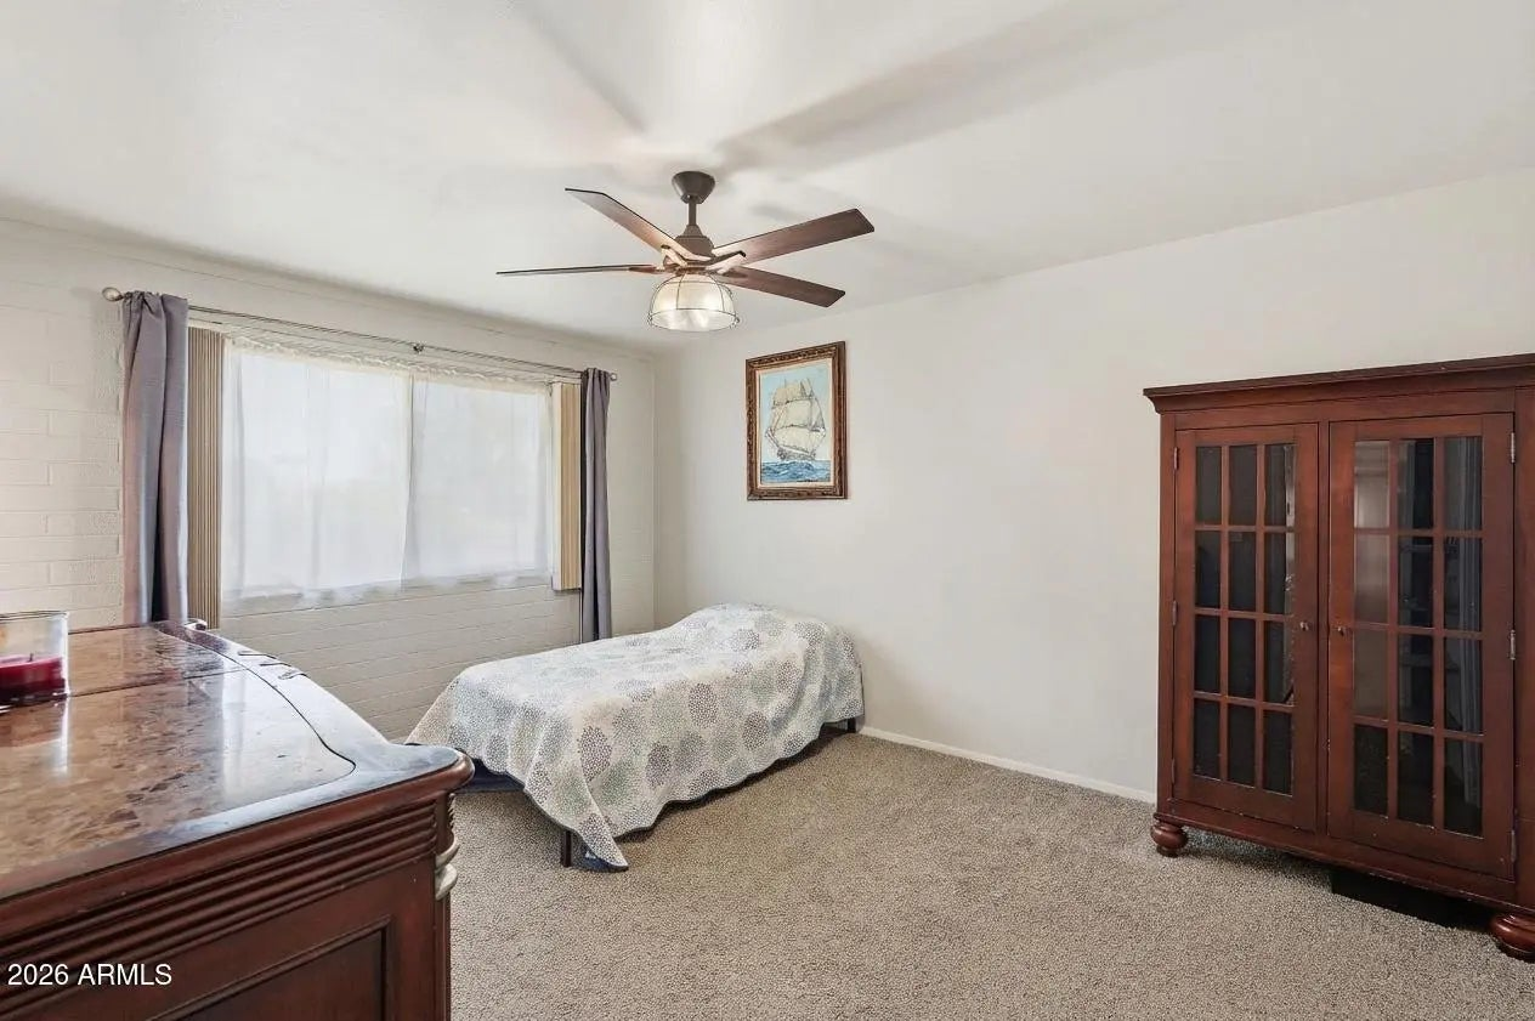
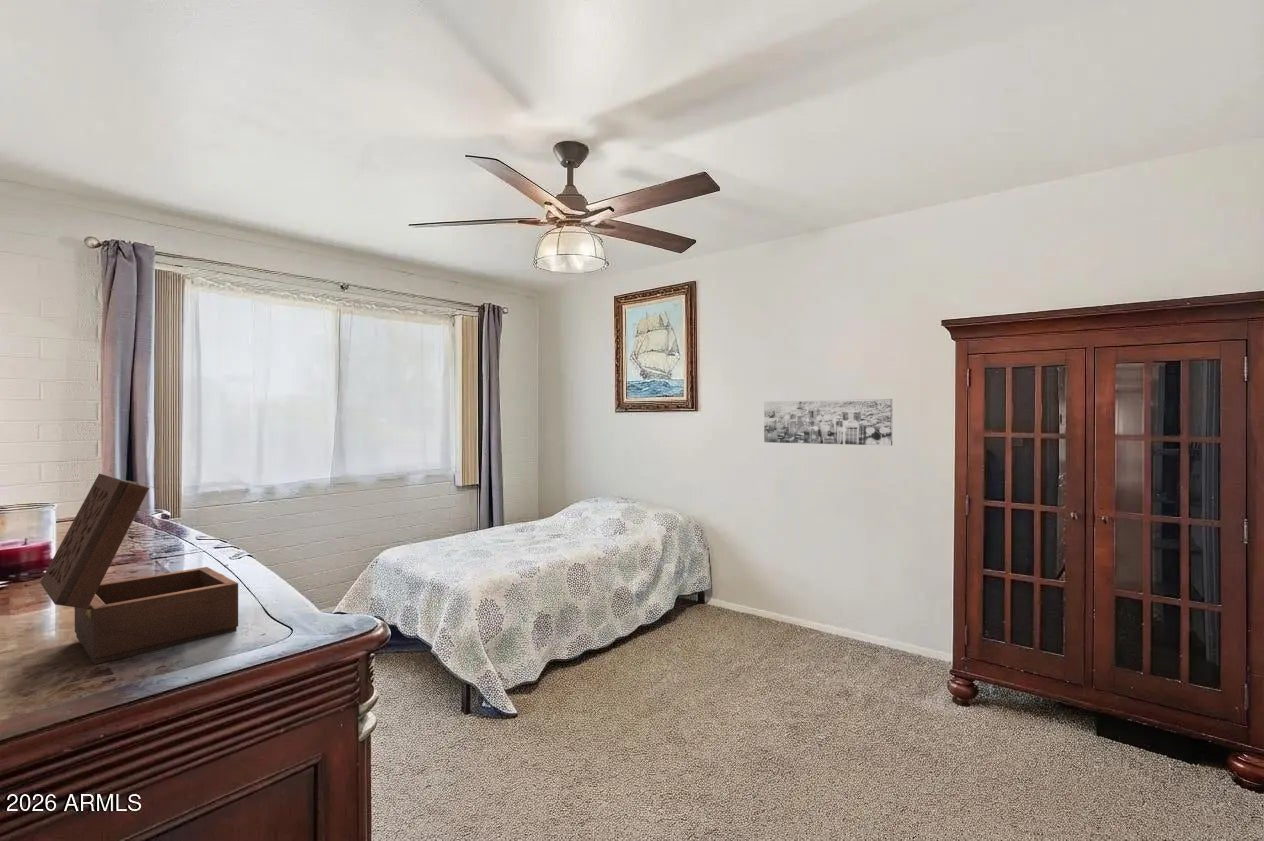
+ jewelry box (145, 576)
+ wall art (824, 422)
